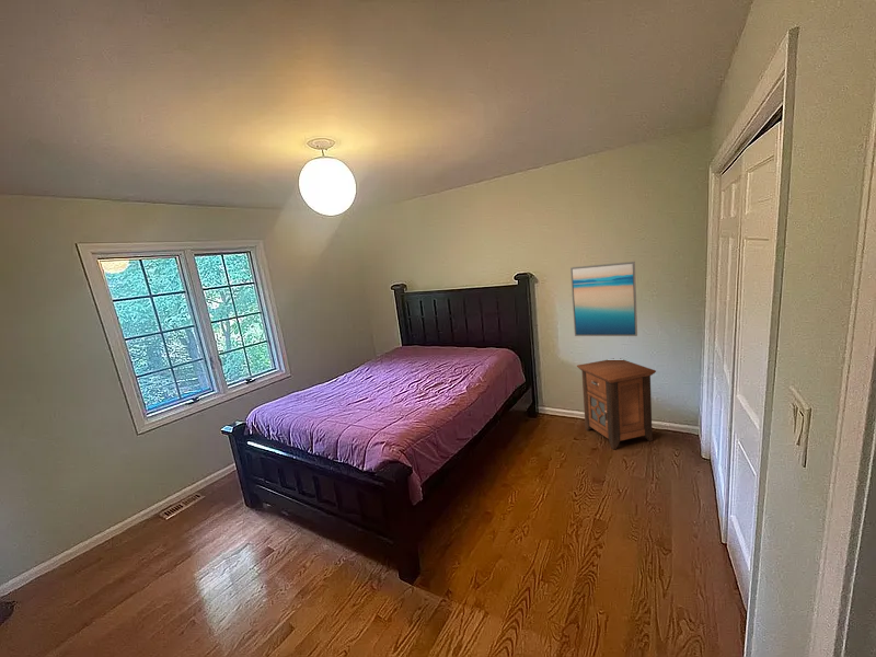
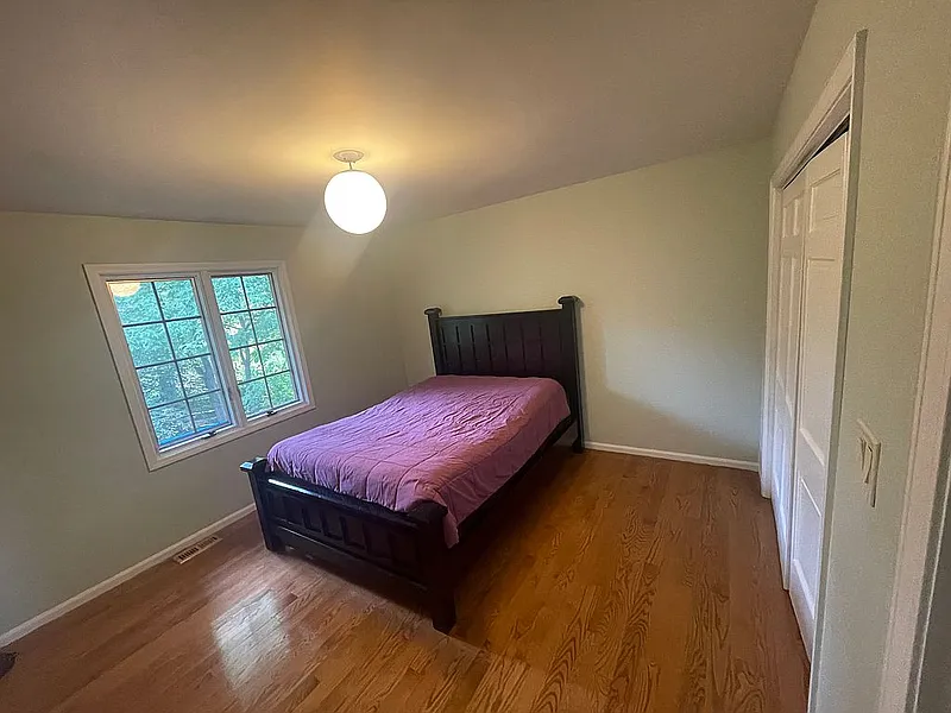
- nightstand (615, 402)
- wall art (602, 300)
